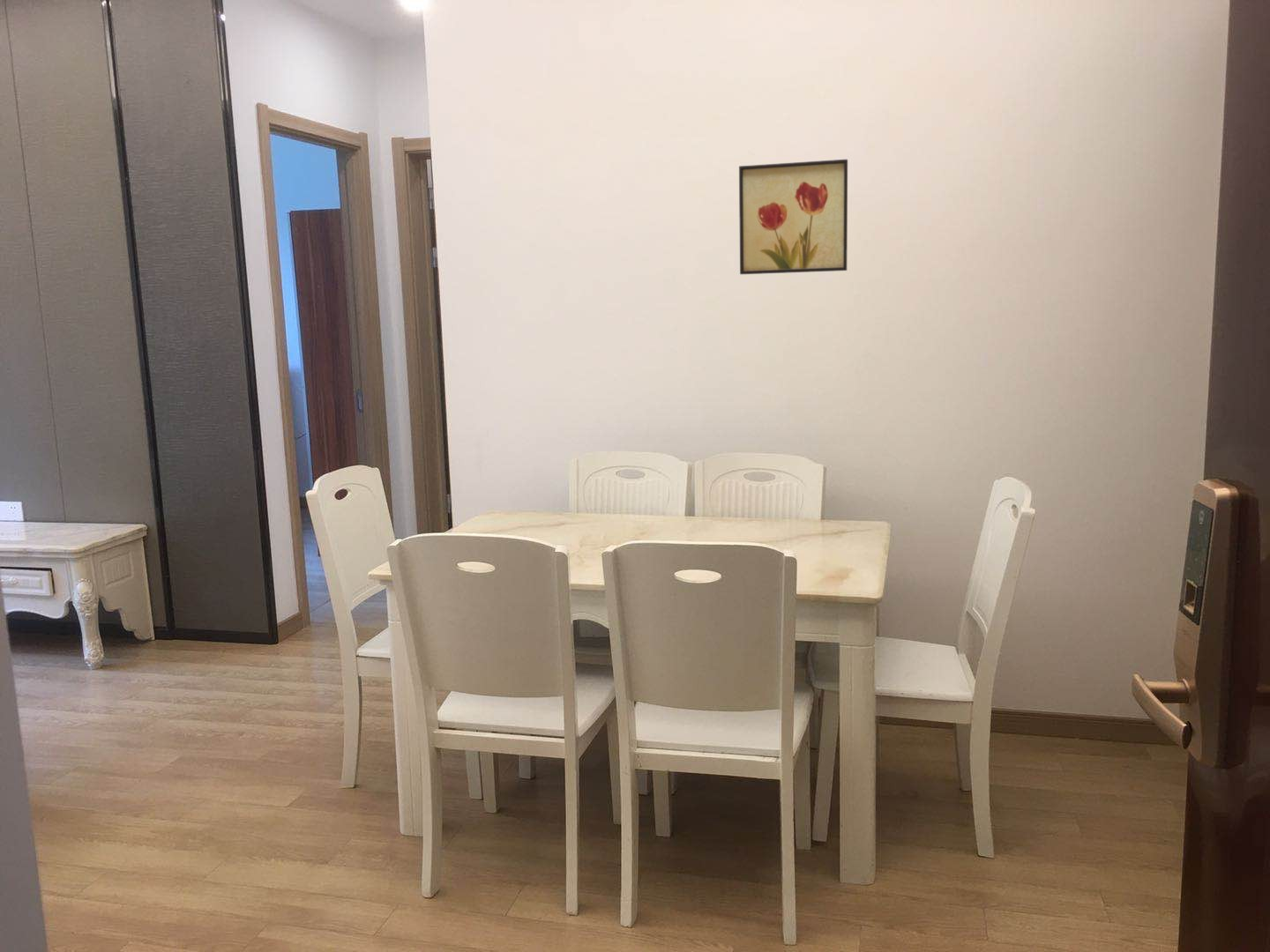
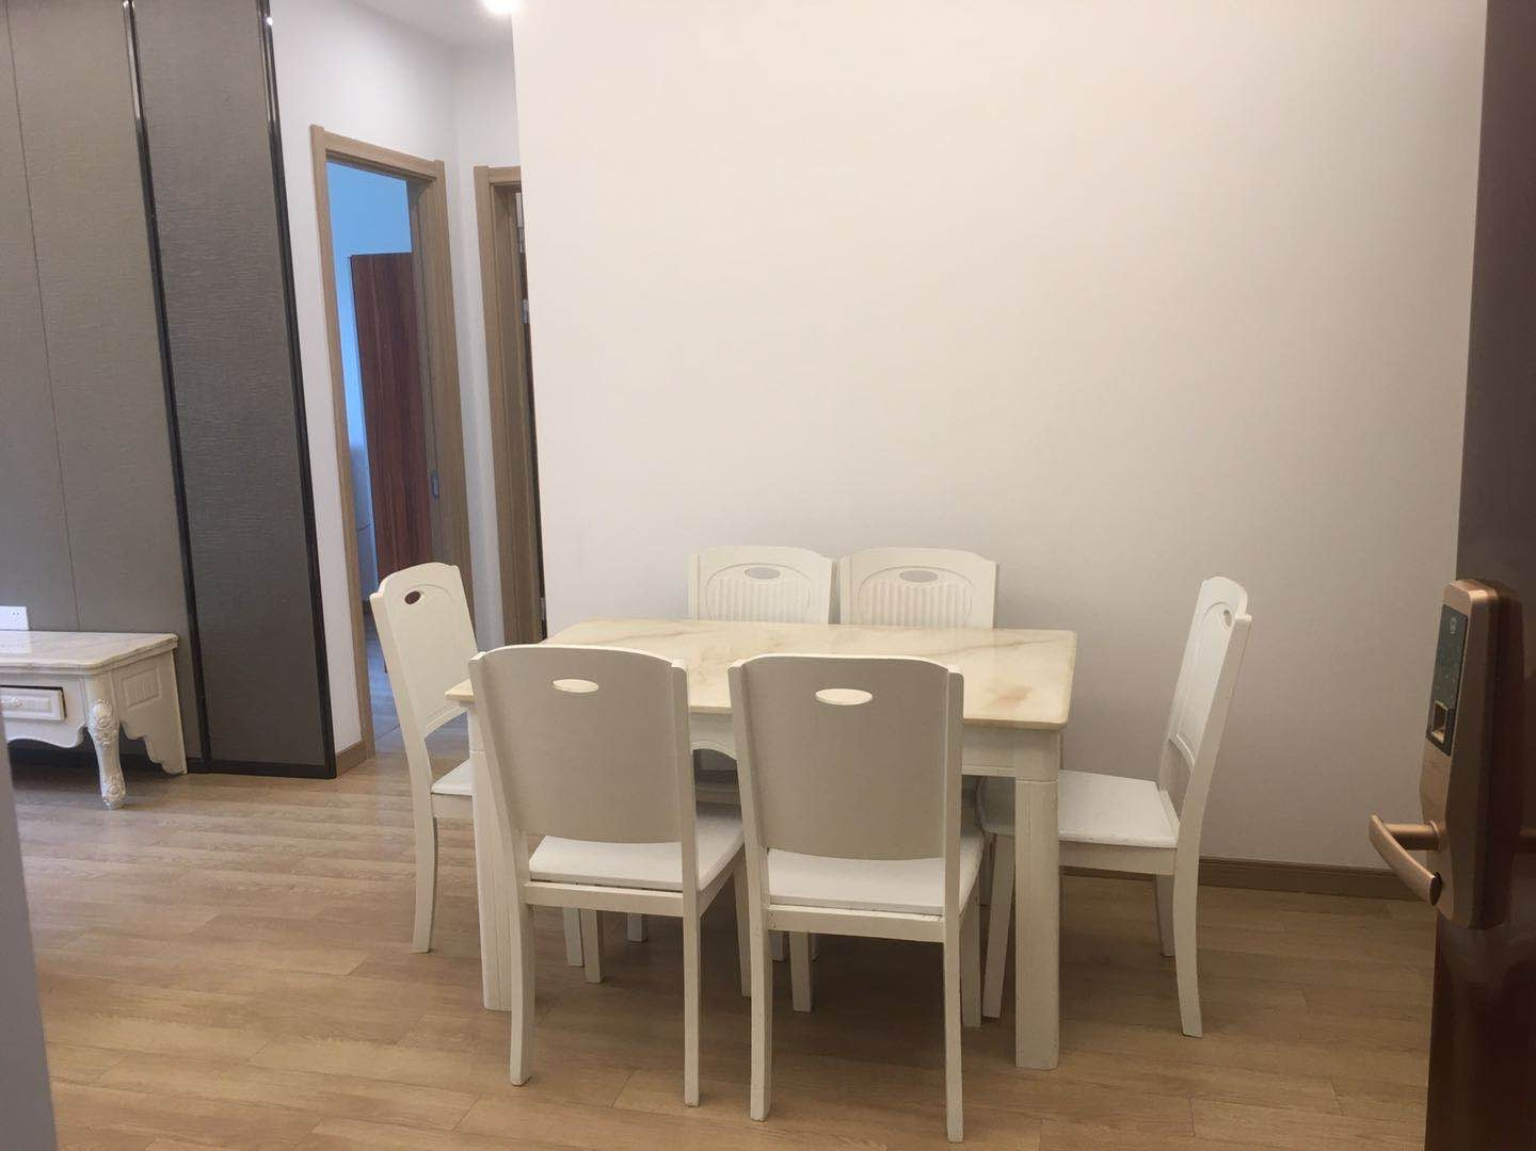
- wall art (793, 218)
